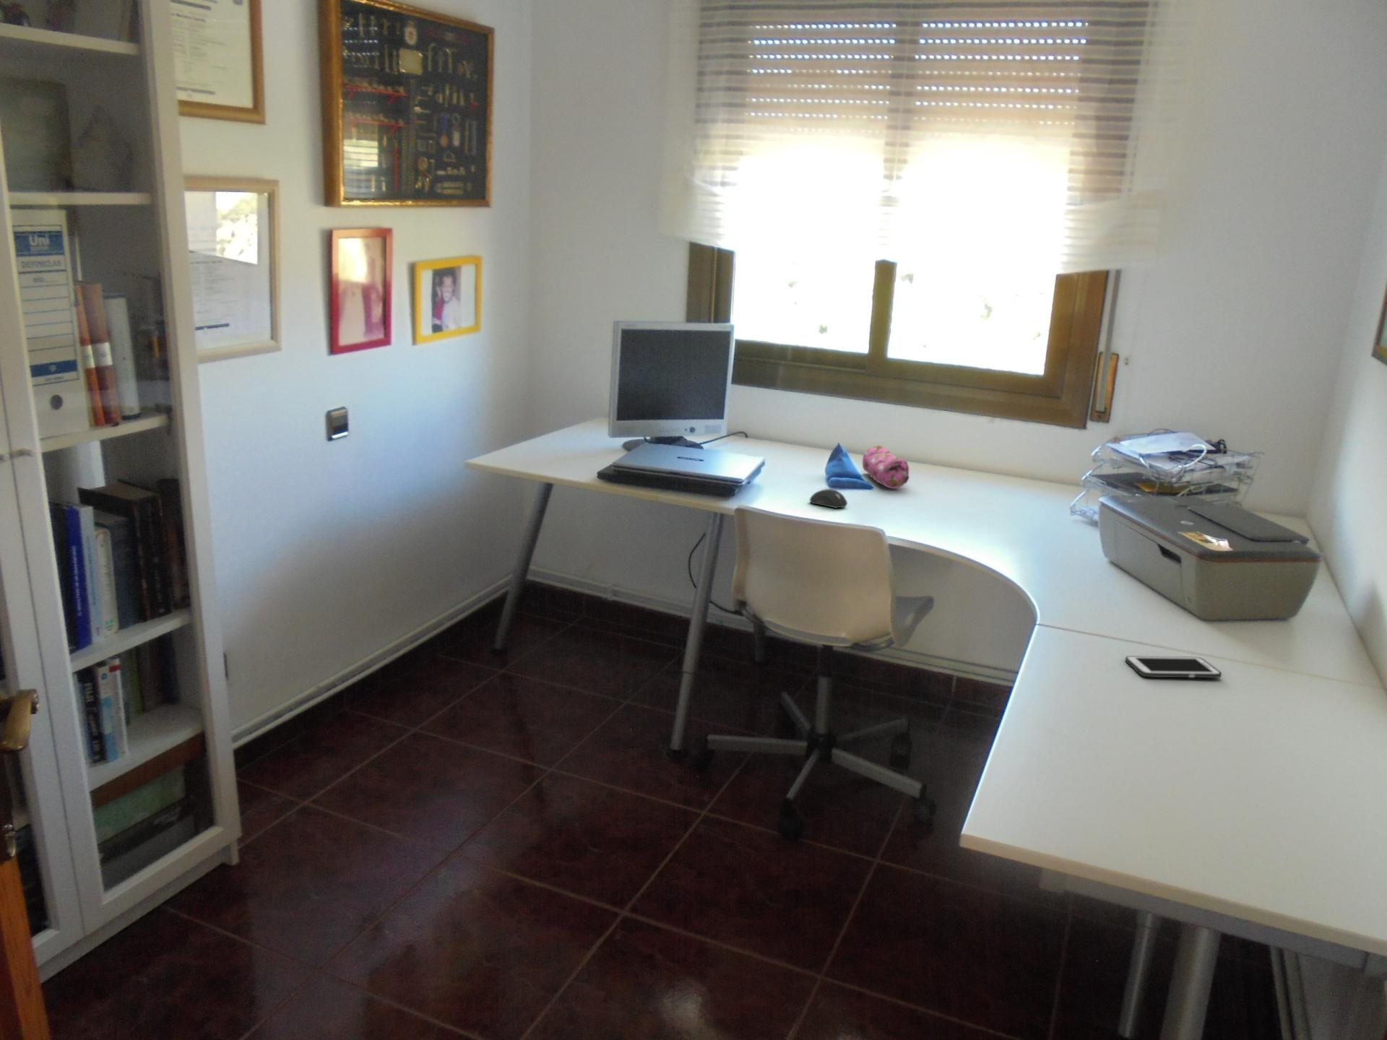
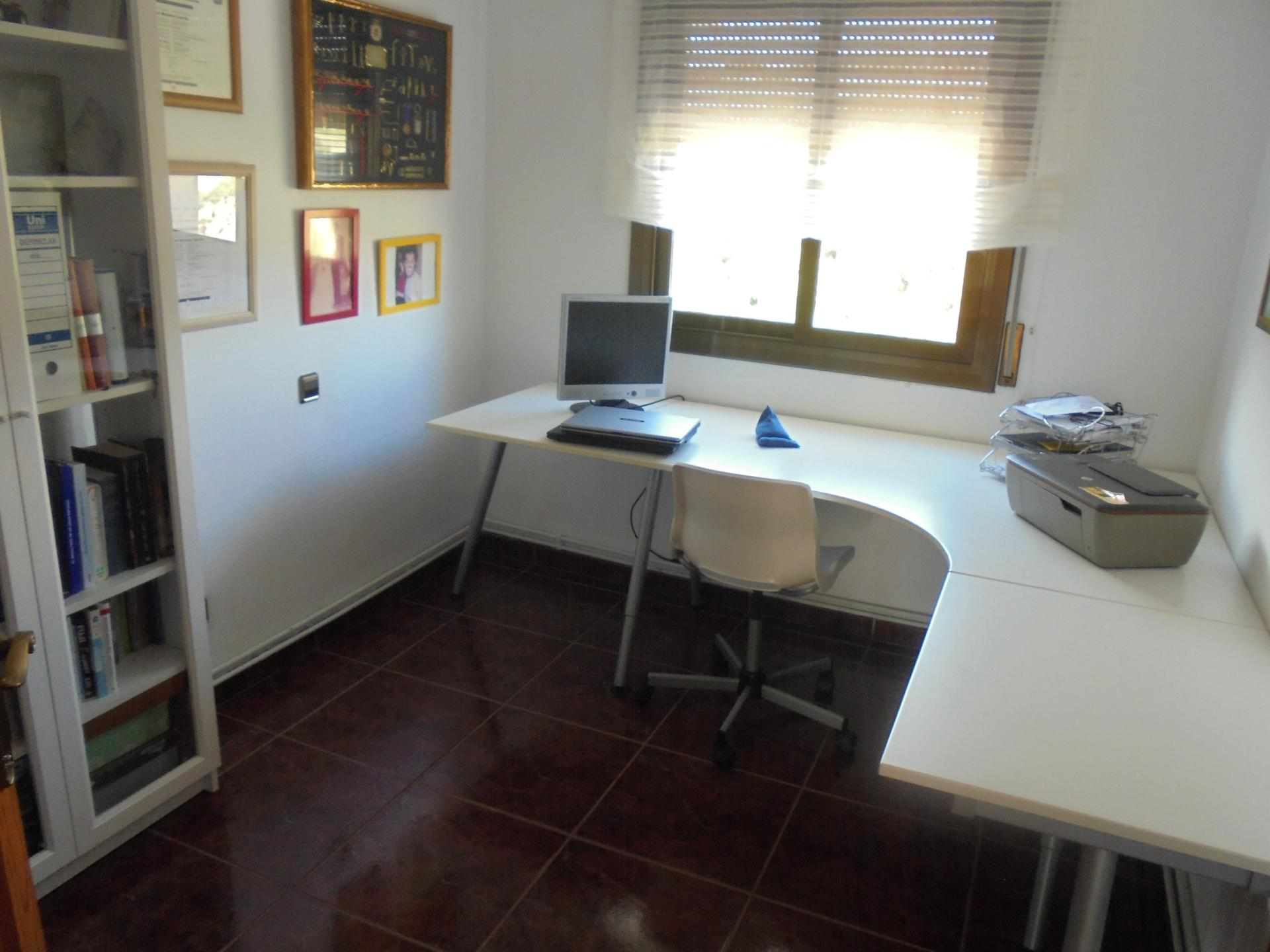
- cell phone (1173, 666)
- pencil case (885, 465)
- computer mouse (829, 497)
